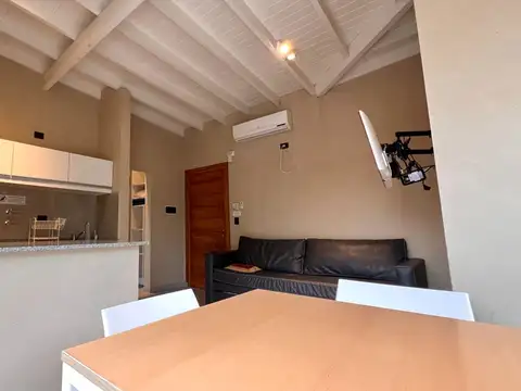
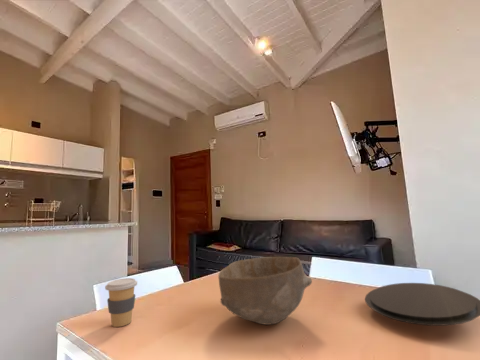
+ bowl (258, 289)
+ plate (419, 304)
+ coffee cup (121, 301)
